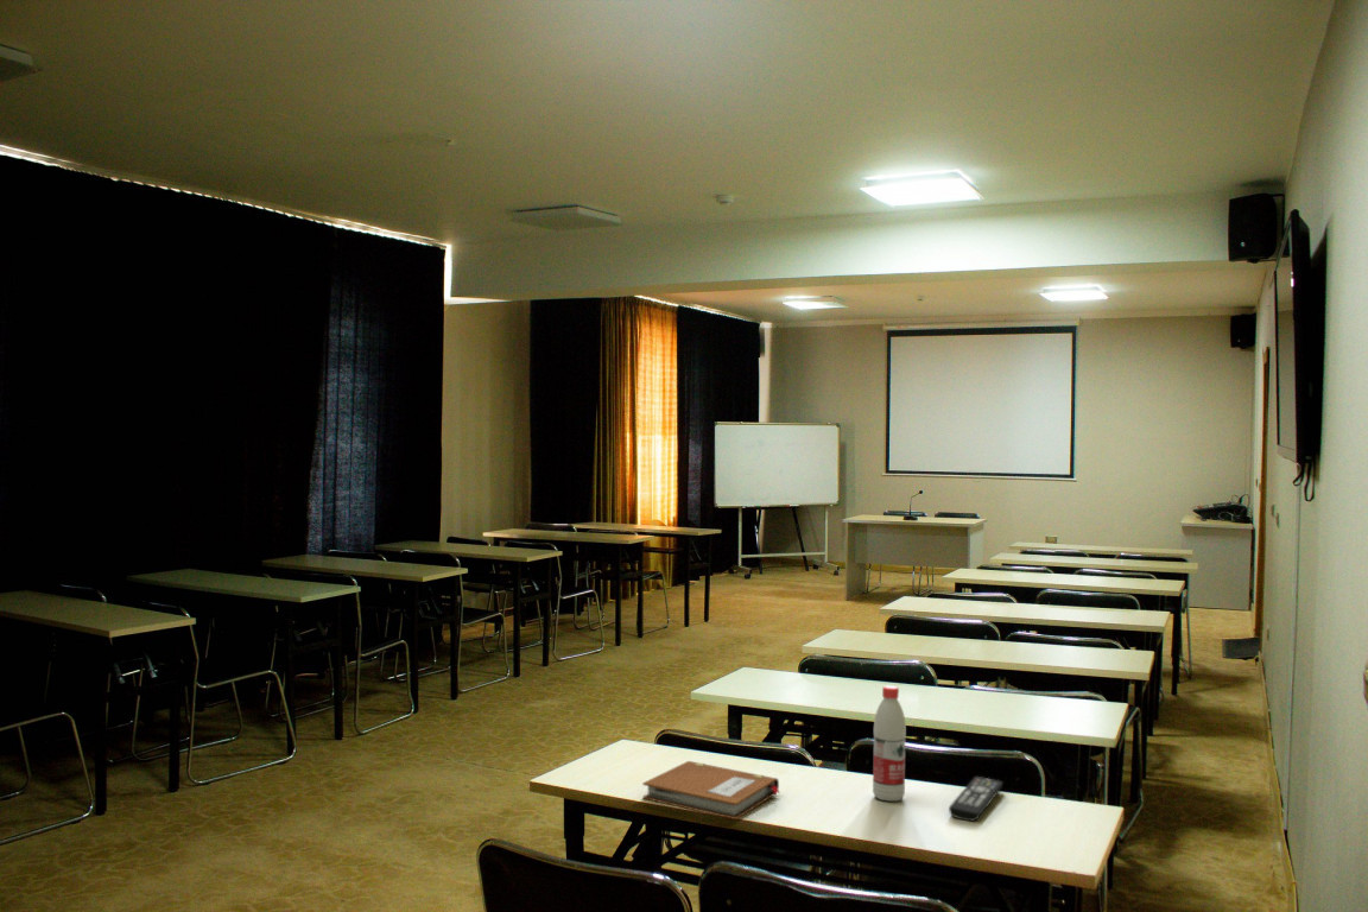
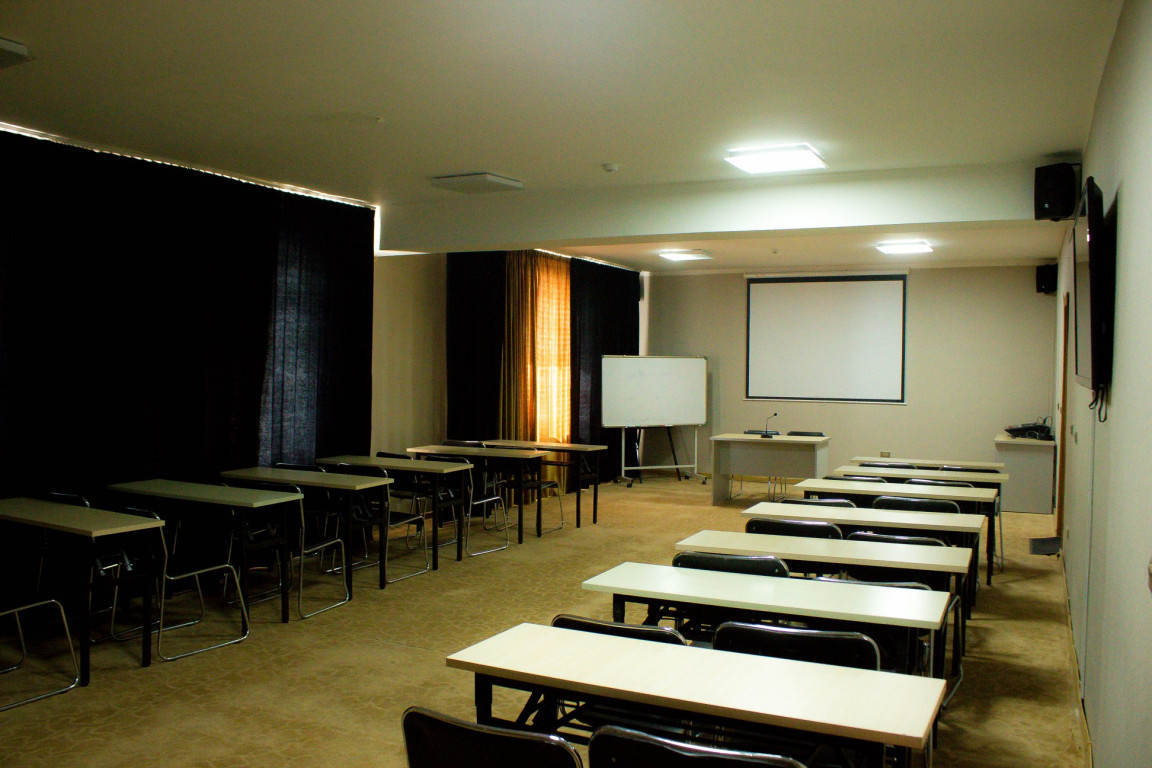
- water bottle (889, 741)
- remote control (976, 797)
- notebook (714, 787)
